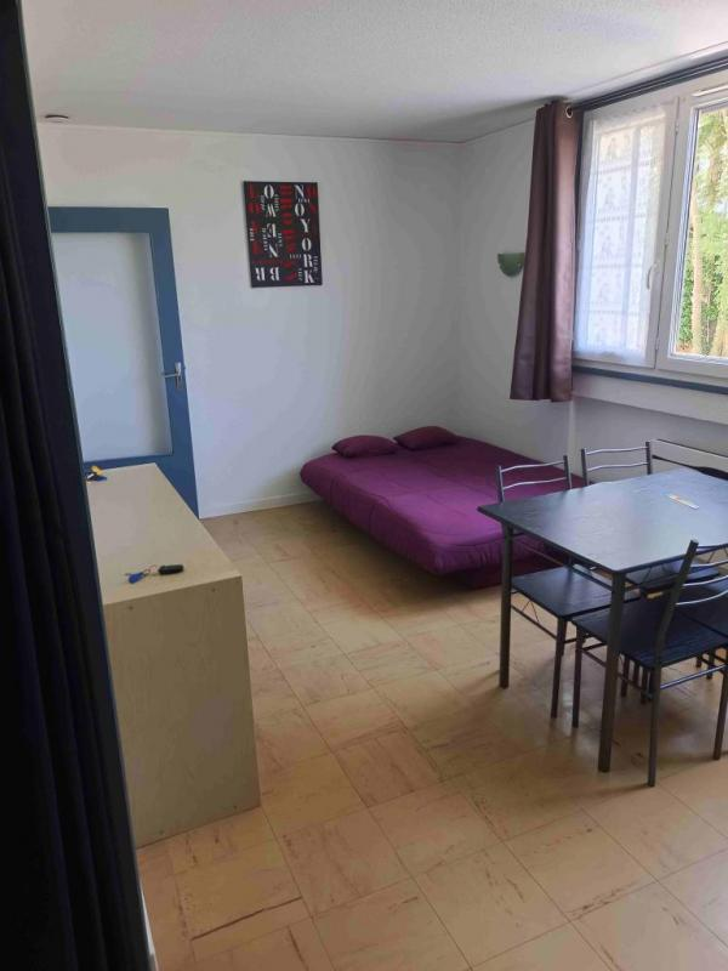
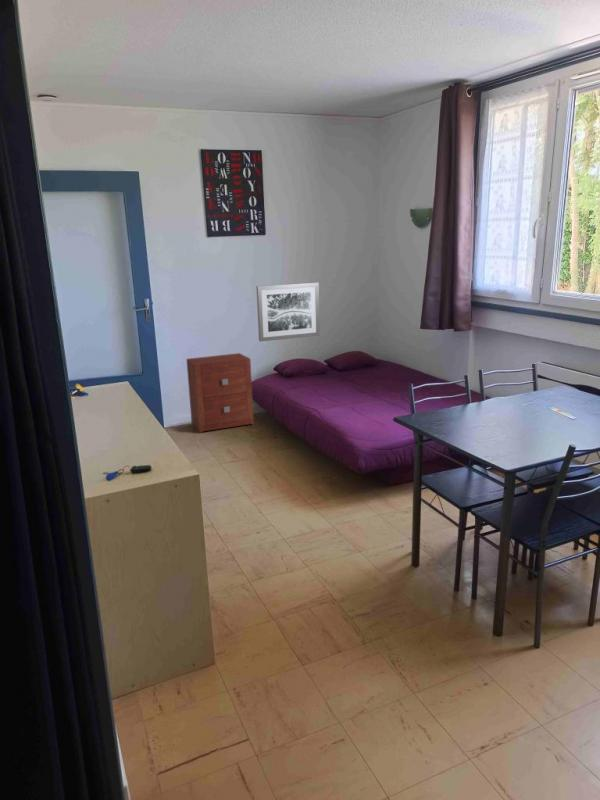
+ nightstand (220, 392)
+ wall art (289, 311)
